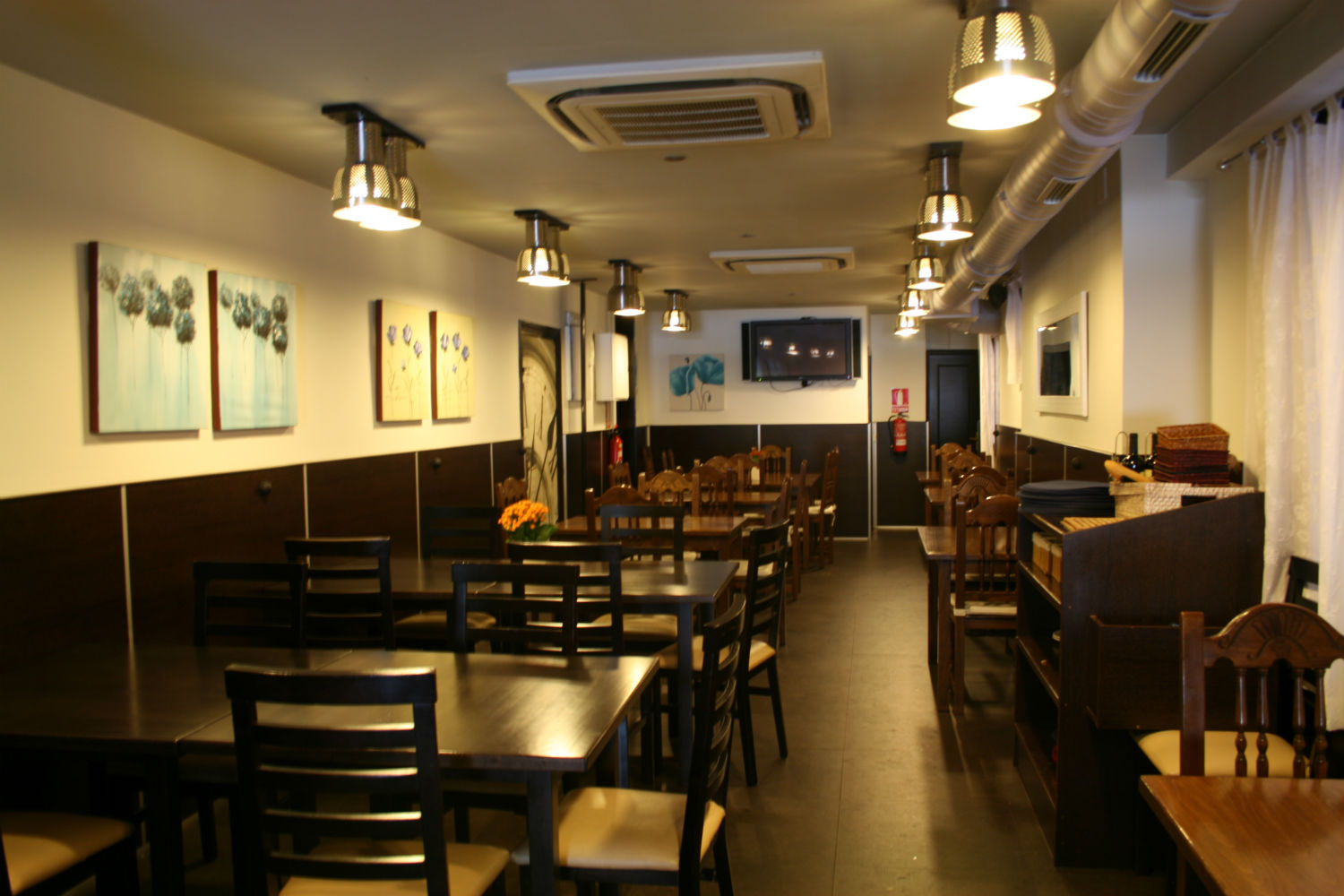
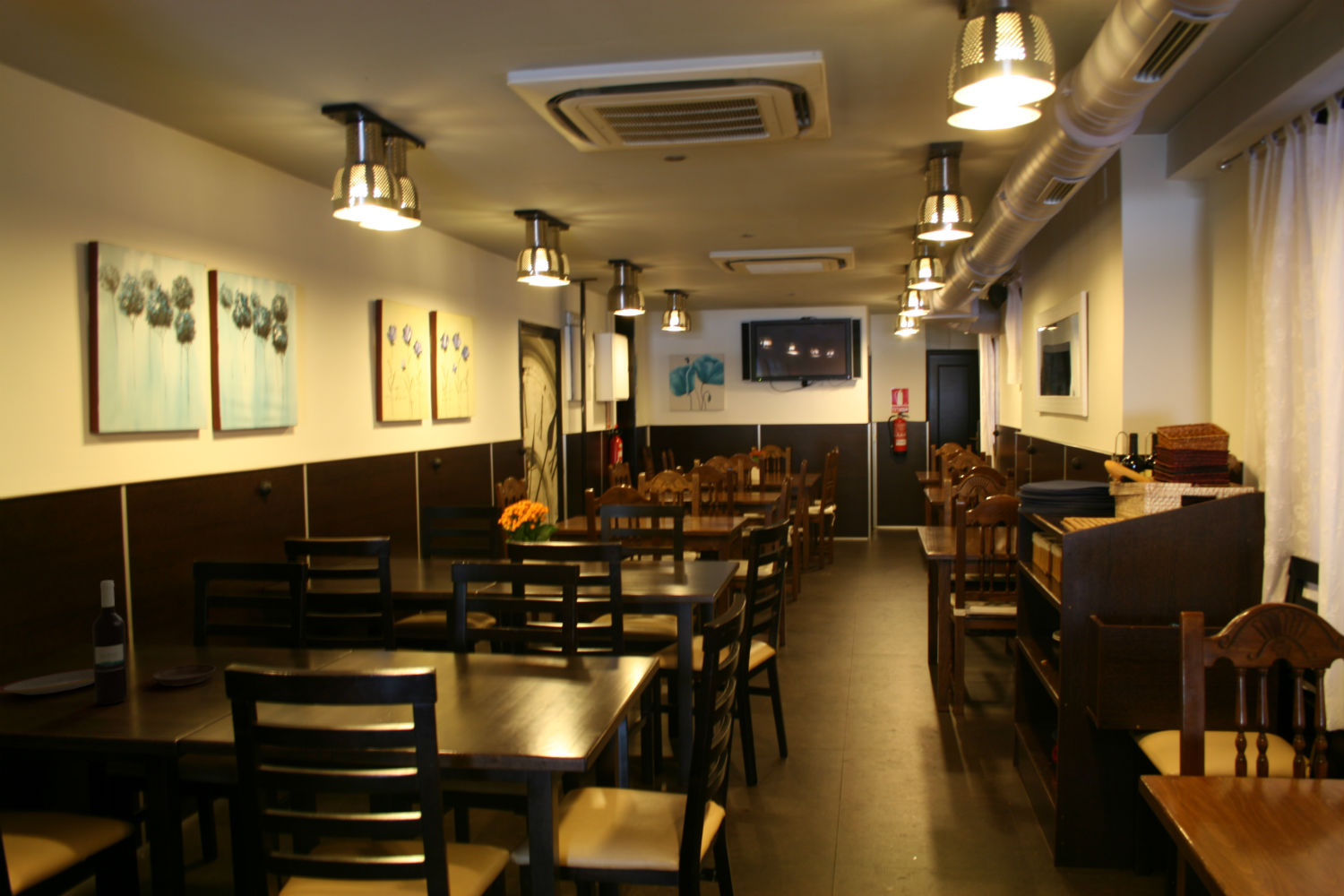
+ wine bottle (109, 641)
+ saucer (185, 676)
+ plate (60, 683)
